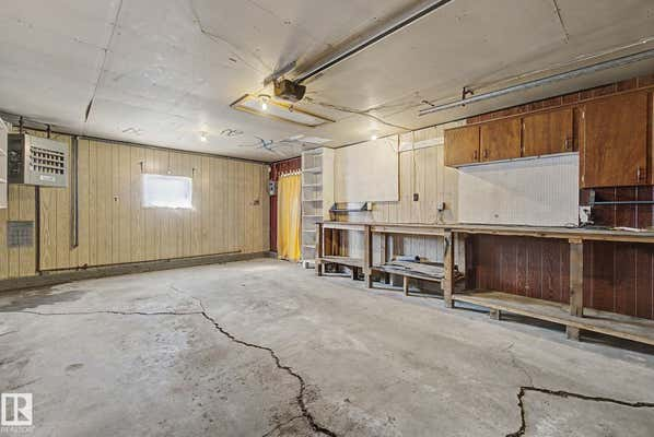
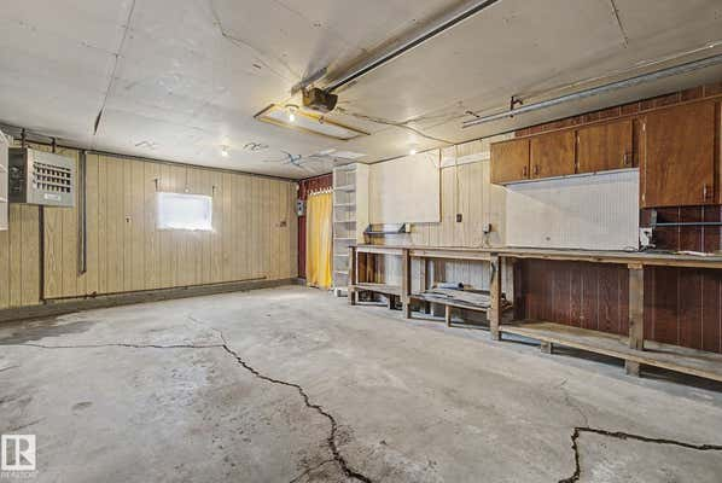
- calendar (20, 231)
